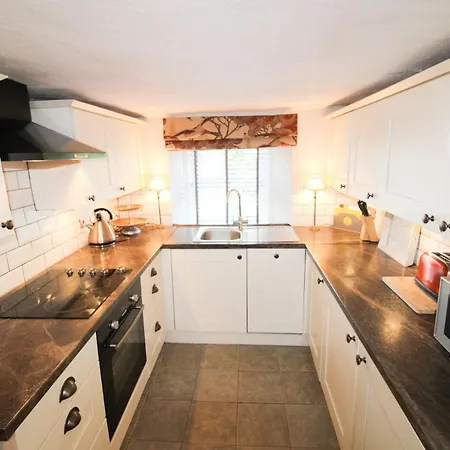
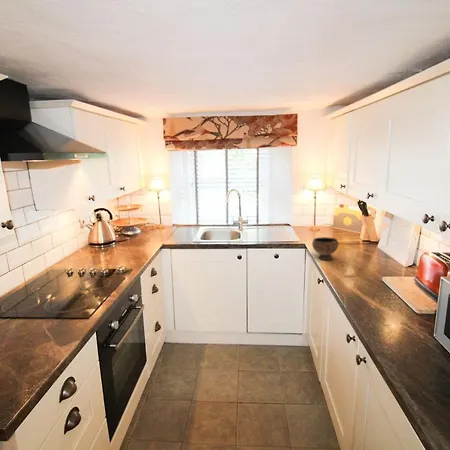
+ bowl (324, 248)
